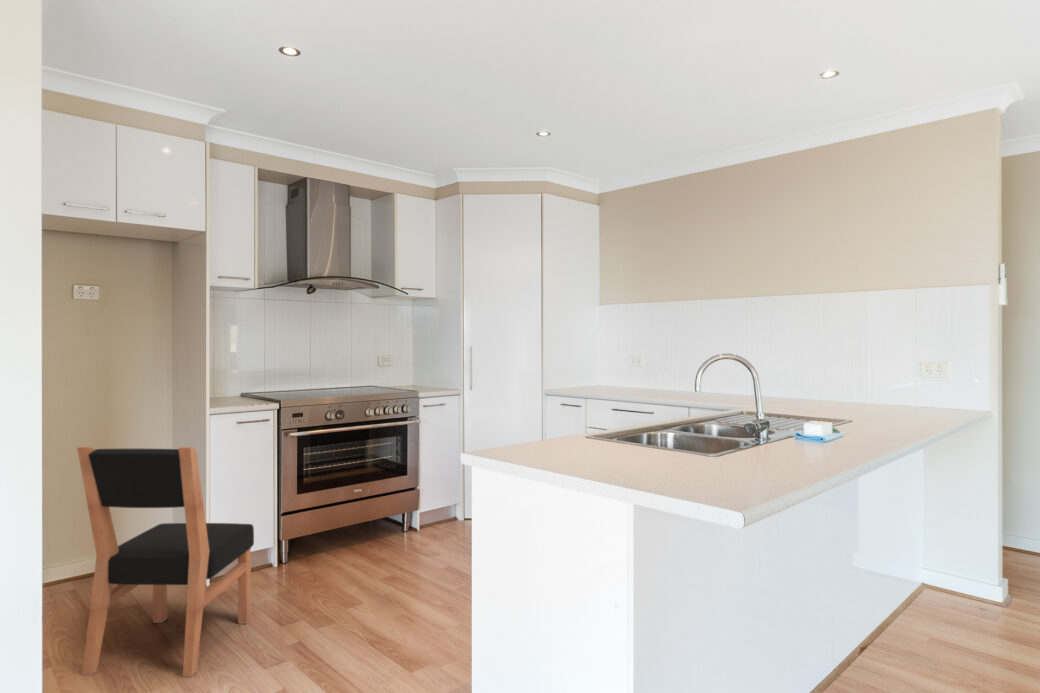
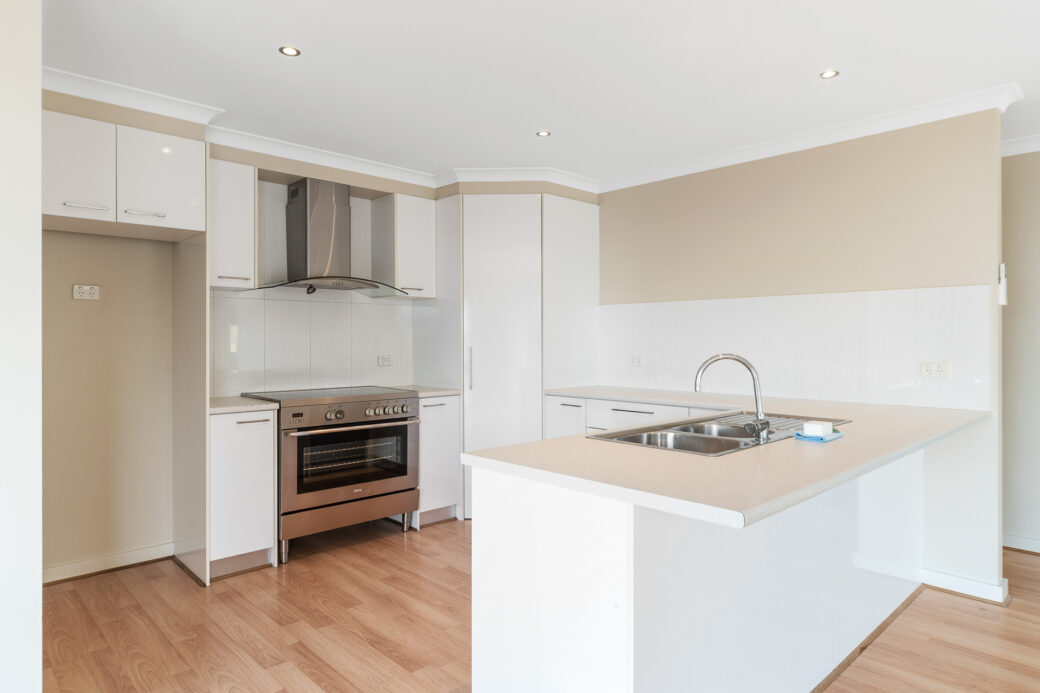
- dining chair (174, 540)
